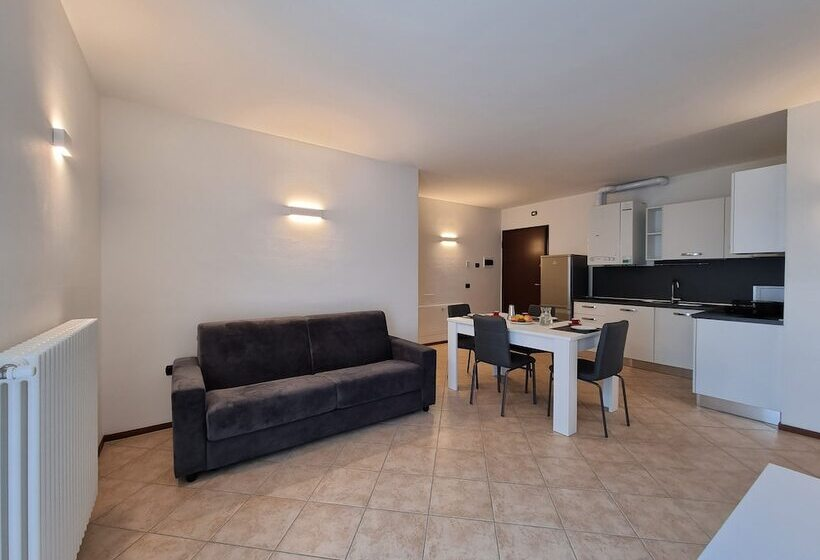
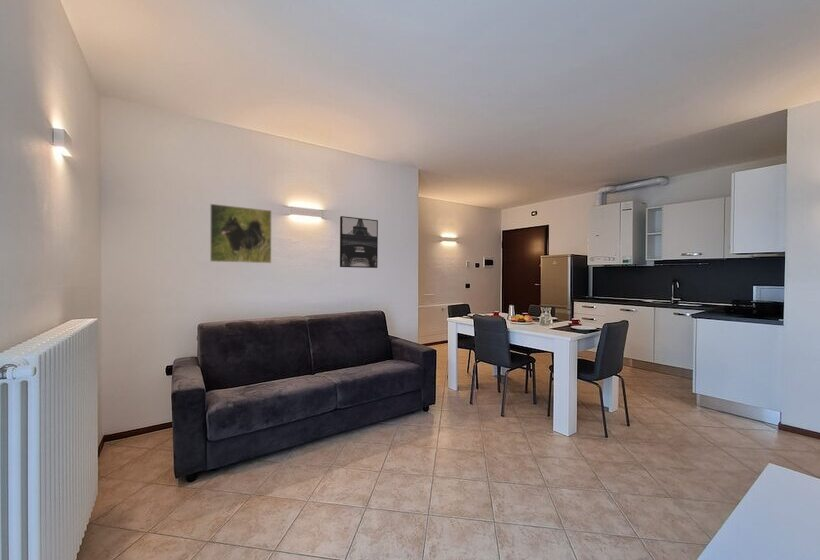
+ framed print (242, 234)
+ wall art (359, 243)
